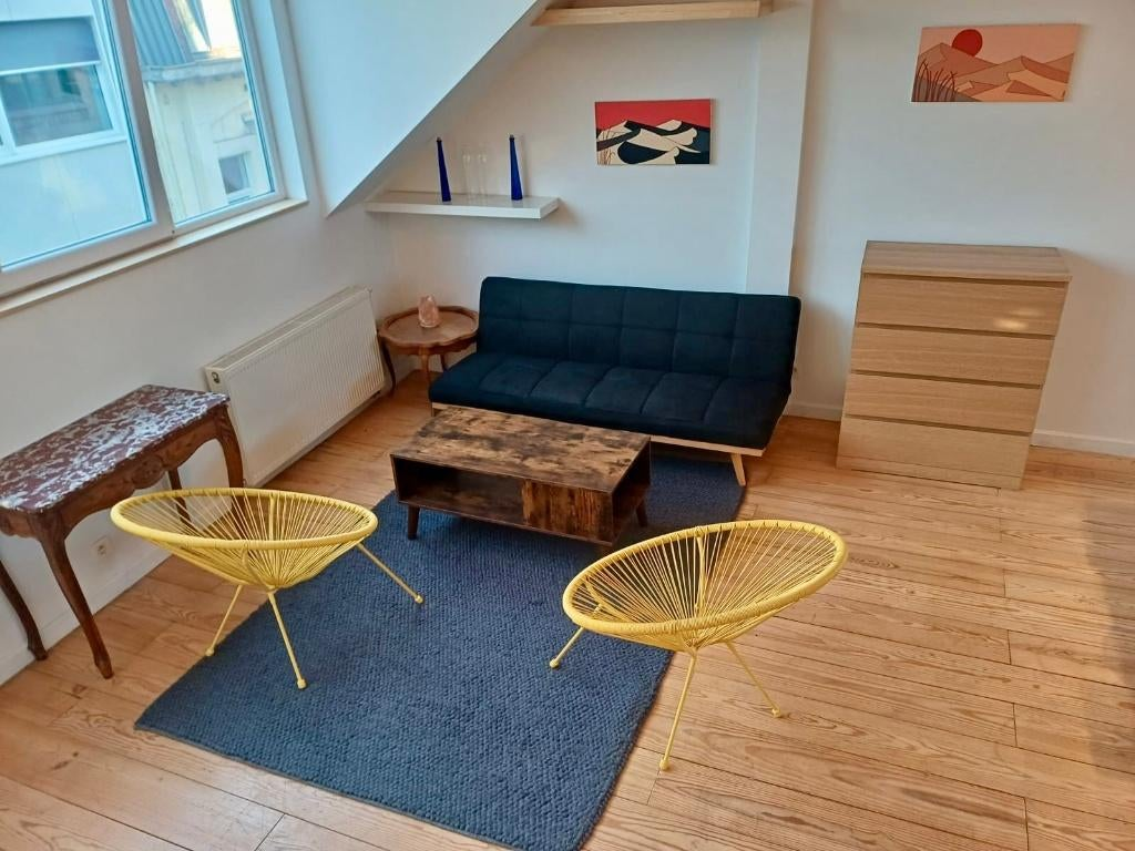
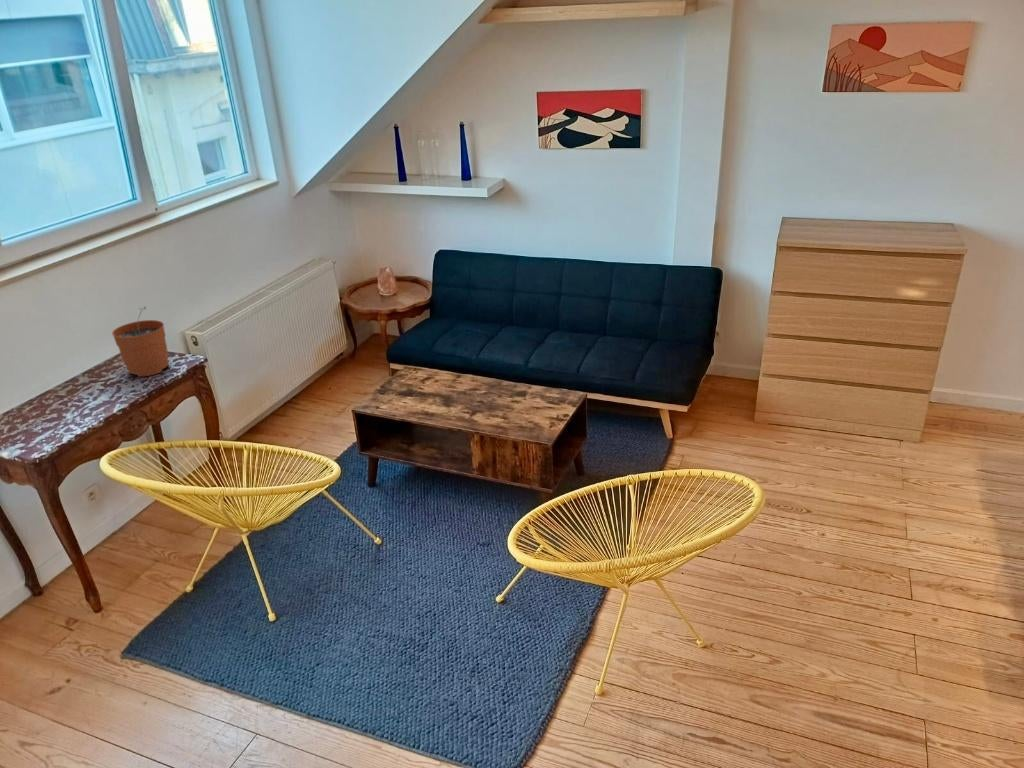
+ plant pot (141, 338)
